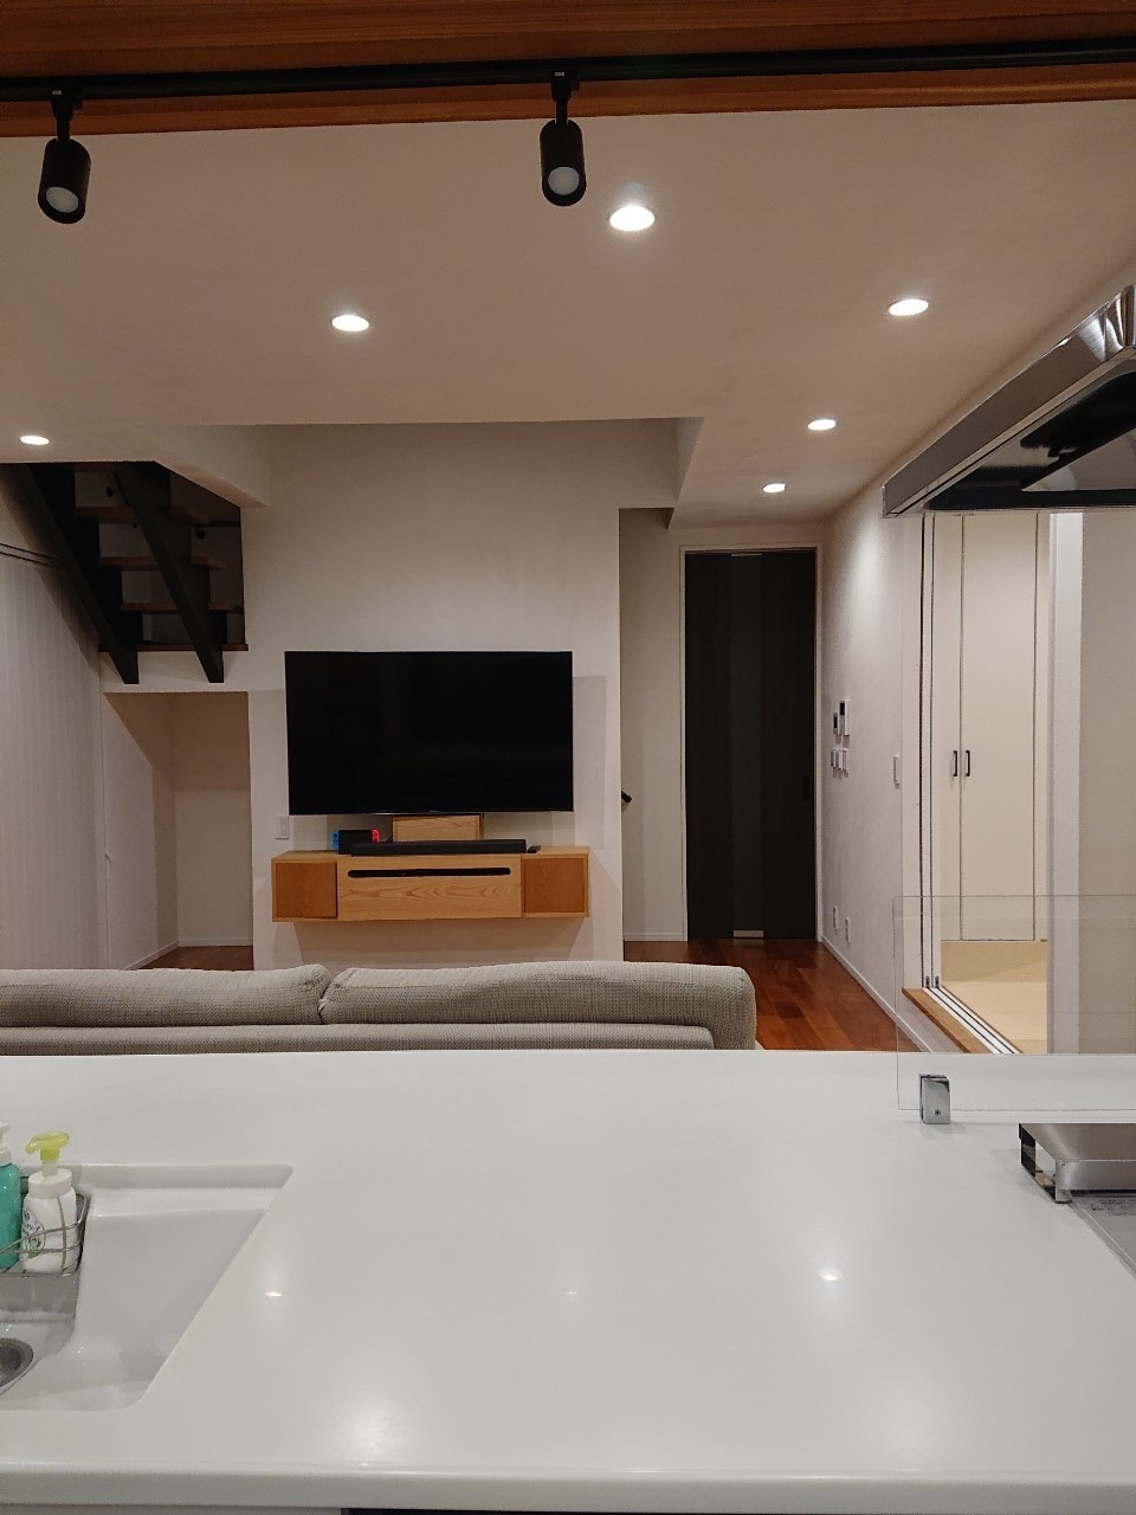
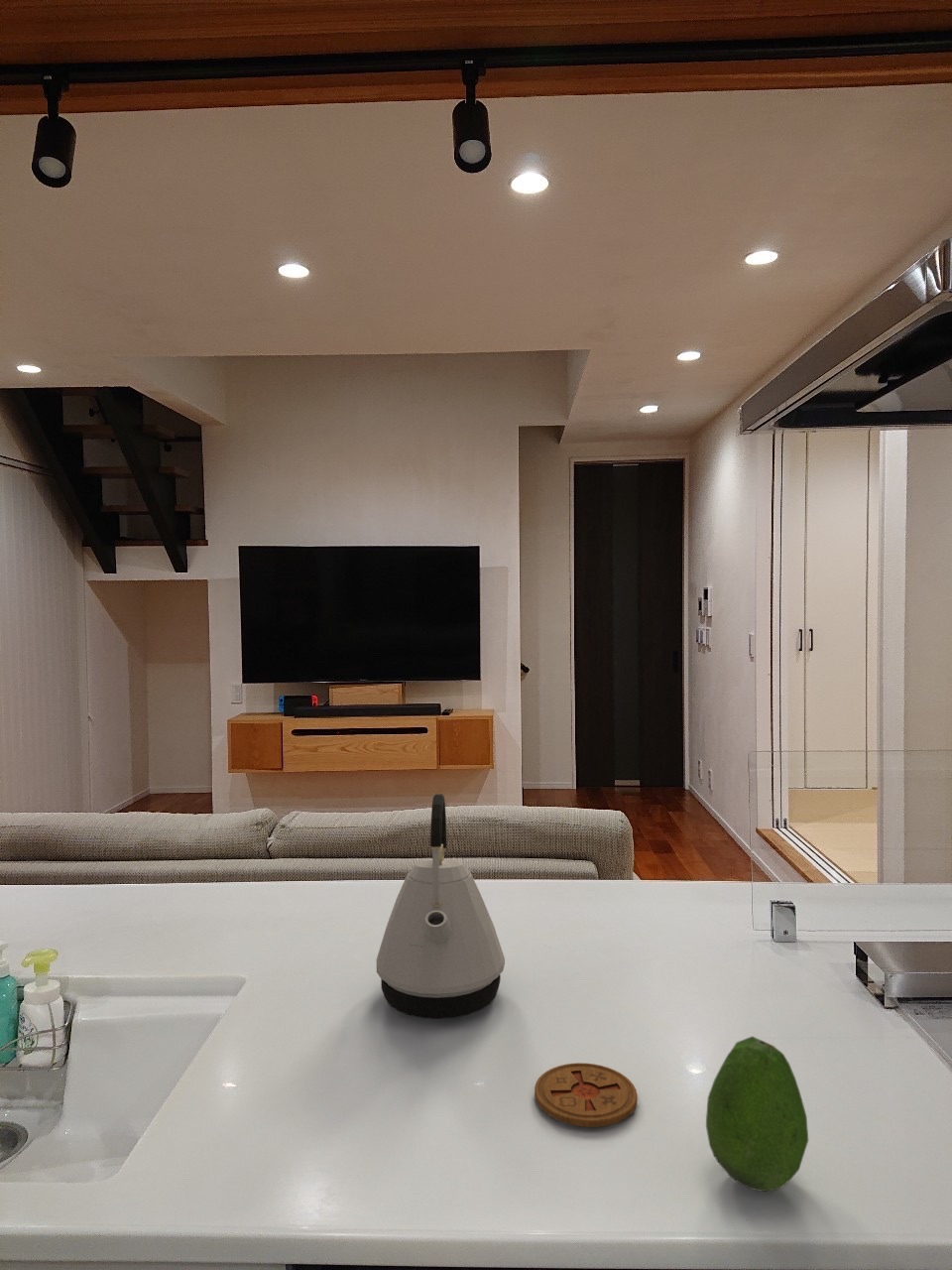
+ fruit (756, 1108)
+ kettle (439, 897)
+ coaster (585, 1092)
